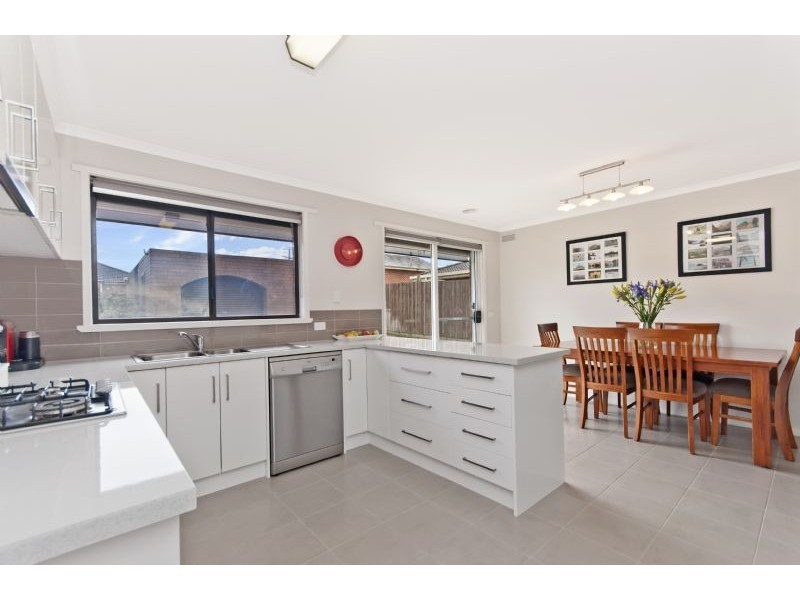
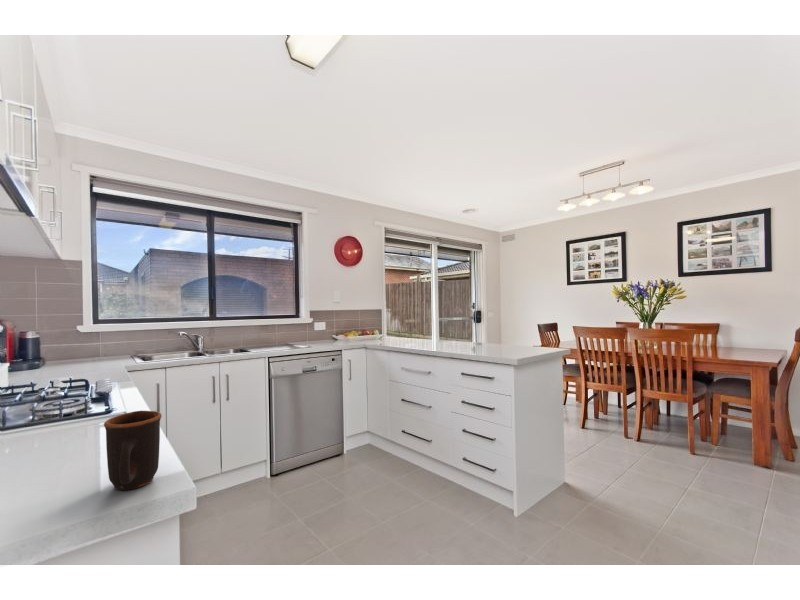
+ mug (132, 453)
